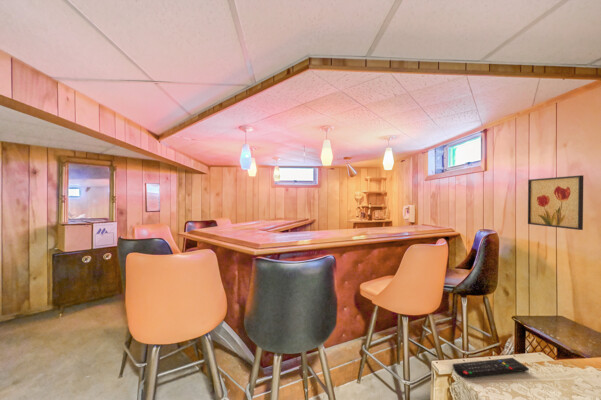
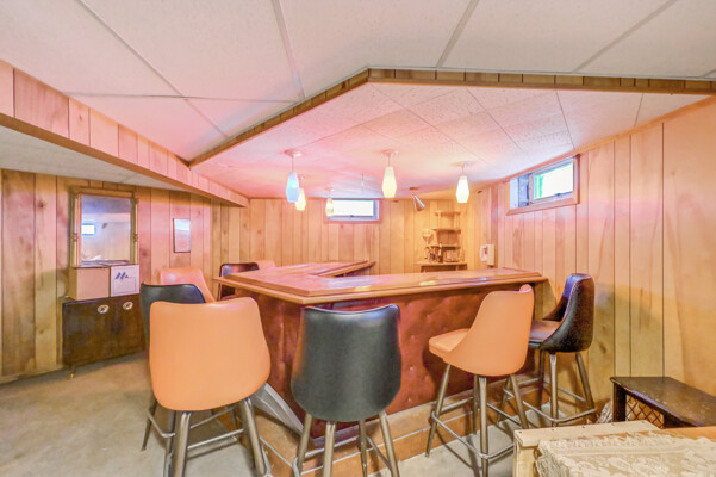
- wall art (553, 202)
- remote control (489, 368)
